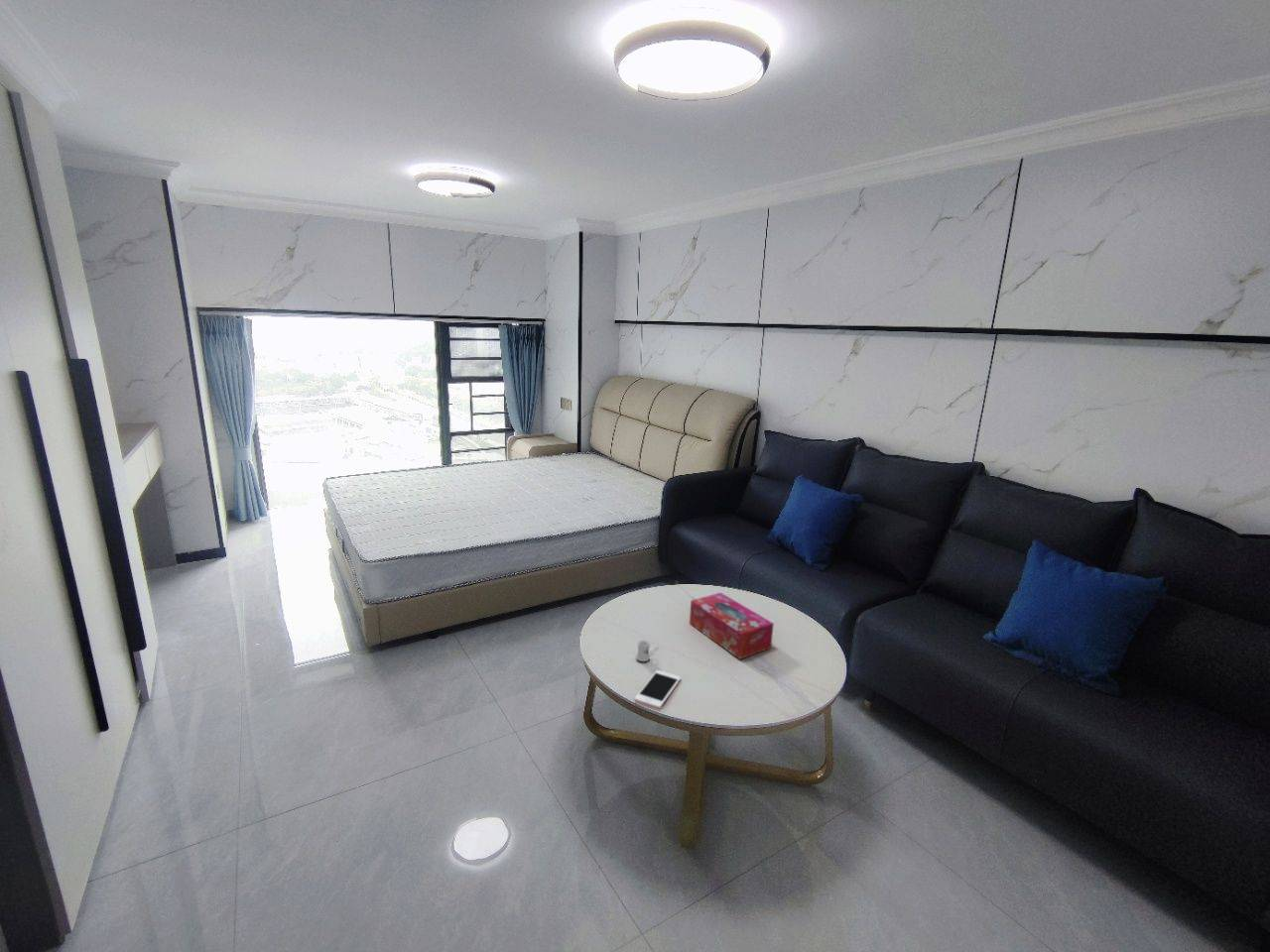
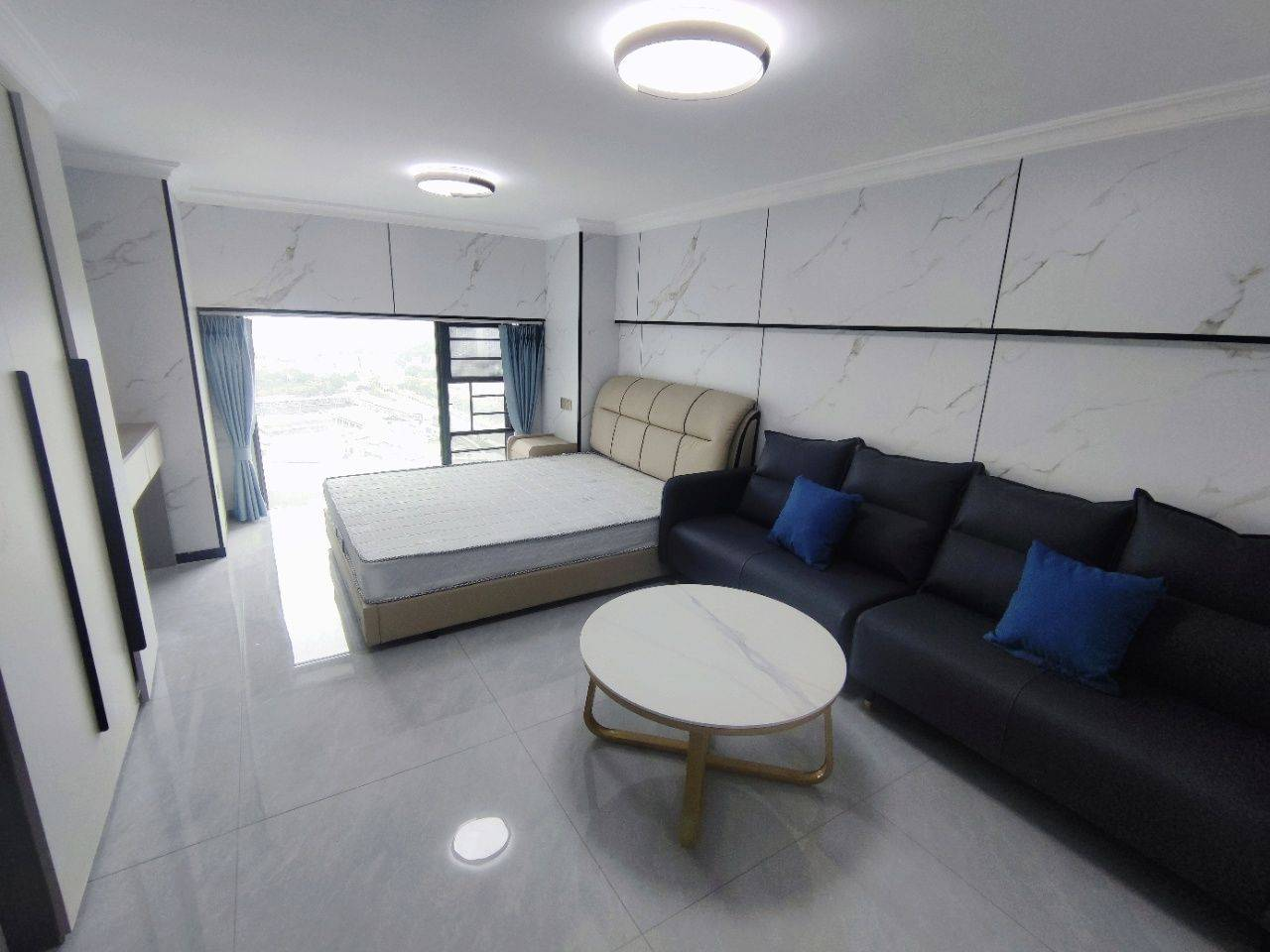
- tissue box (729, 623)
- cell phone (658, 688)
- mug (648, 646)
